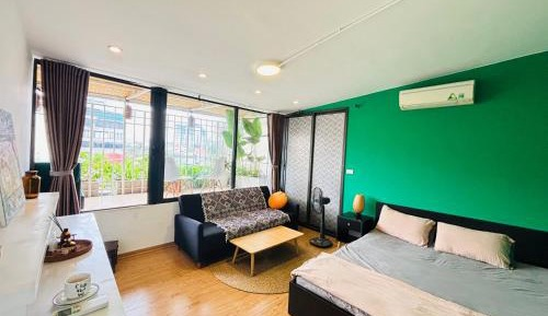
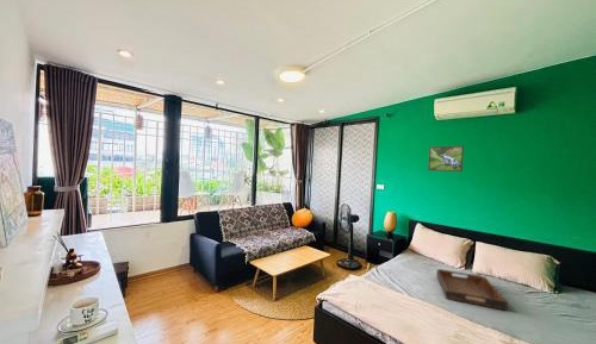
+ serving tray (466, 286)
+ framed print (445, 158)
